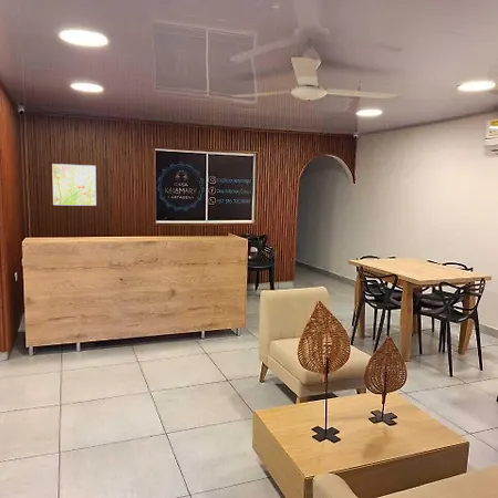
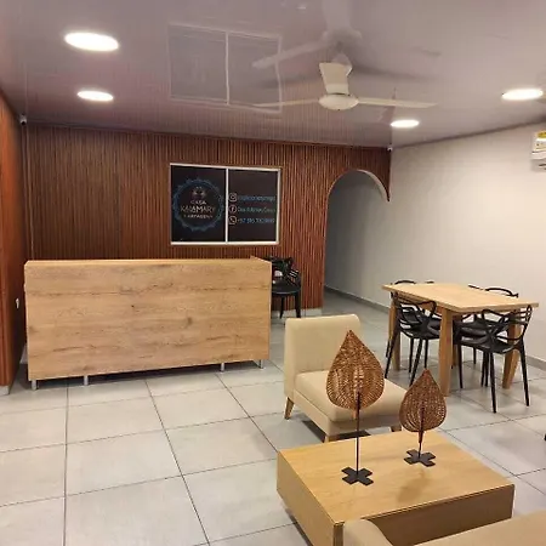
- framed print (74, 185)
